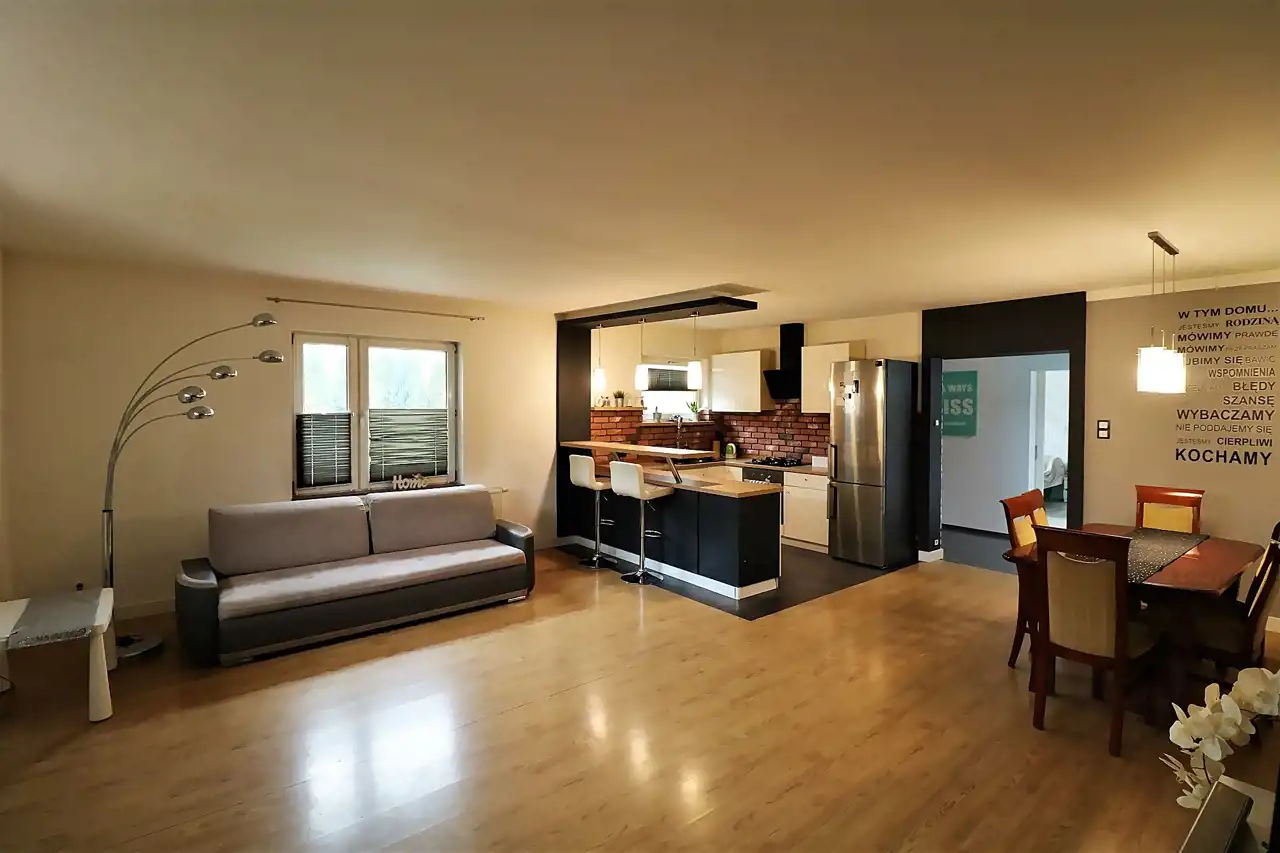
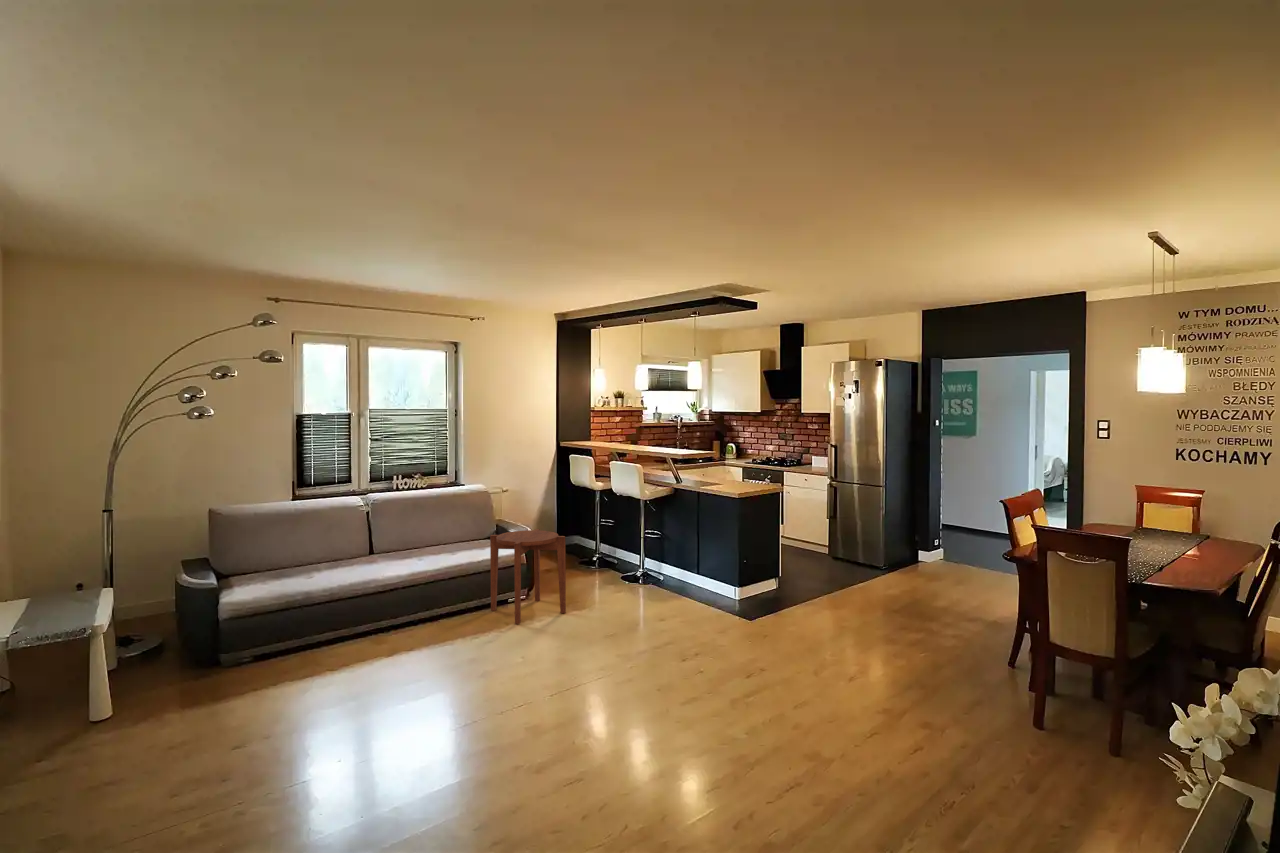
+ side table (534, 573)
